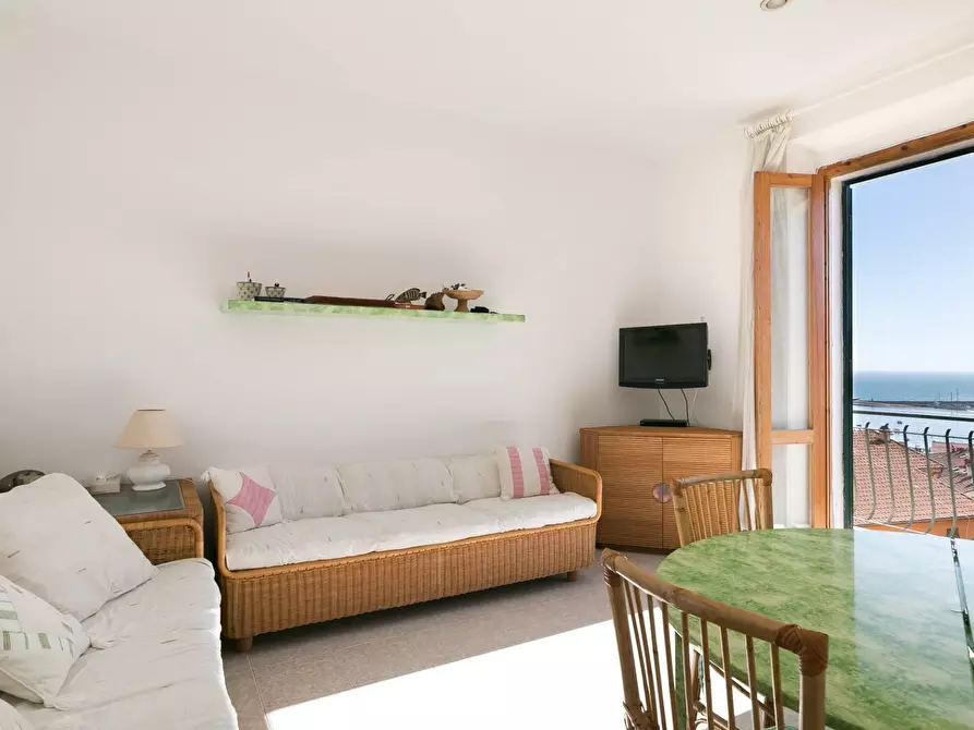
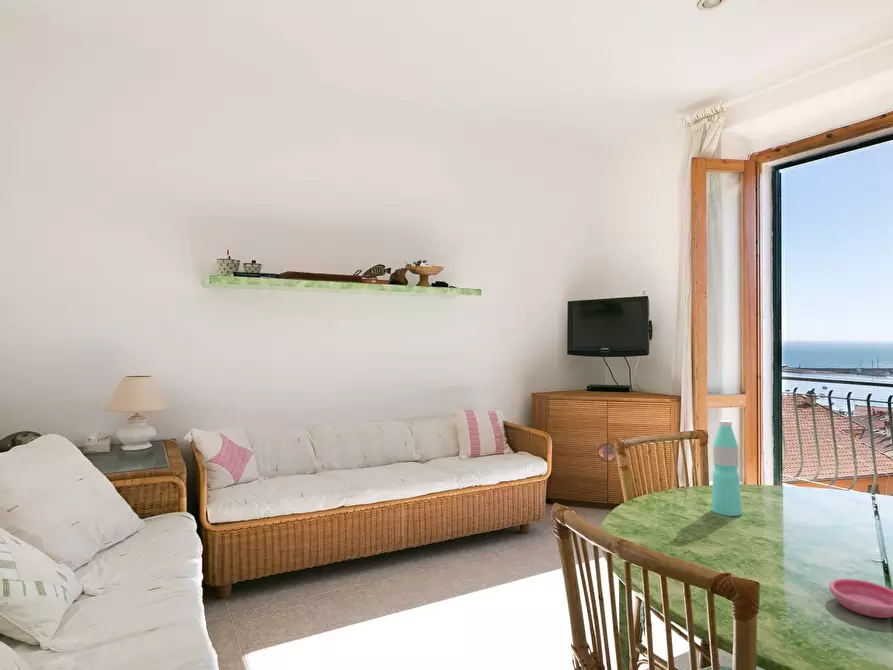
+ water bottle (725, 466)
+ saucer (866, 599)
